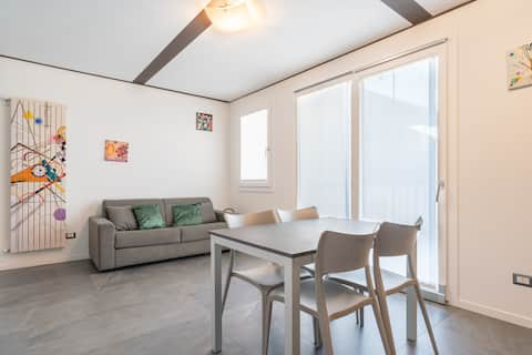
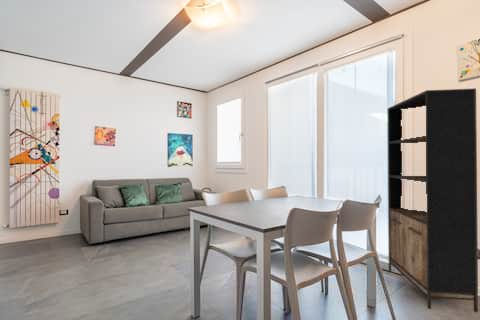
+ bookshelf (426, 193)
+ wall art (180, 150)
